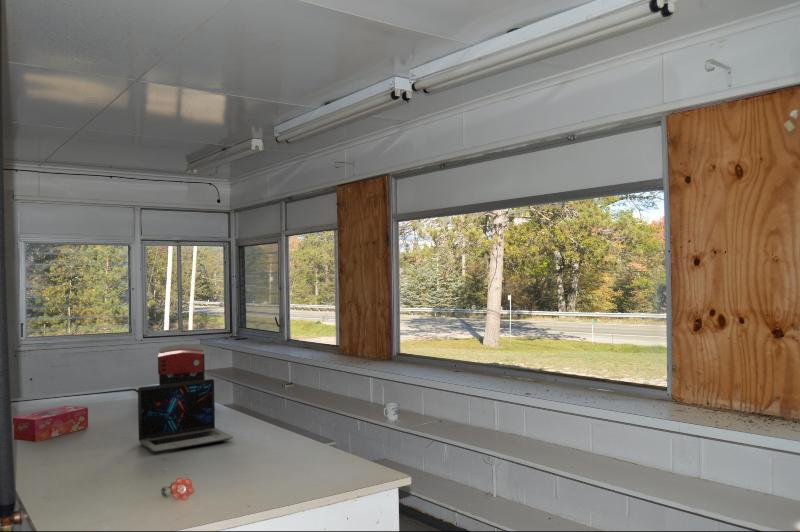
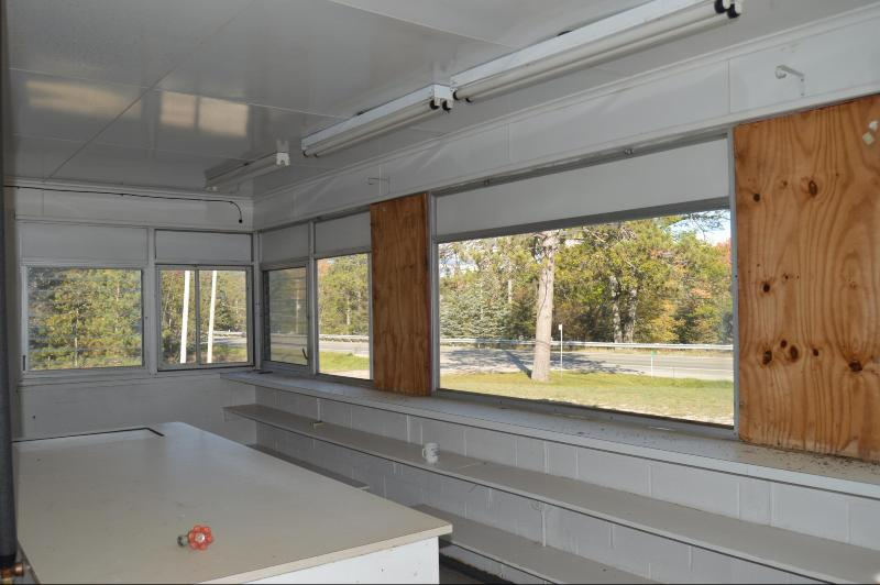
- tissue box (51, 422)
- laptop (186, 414)
- coffee maker (181, 375)
